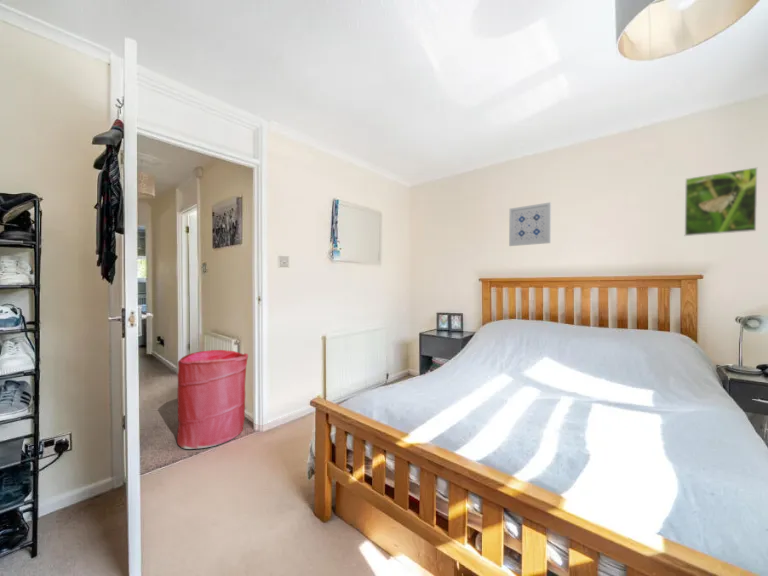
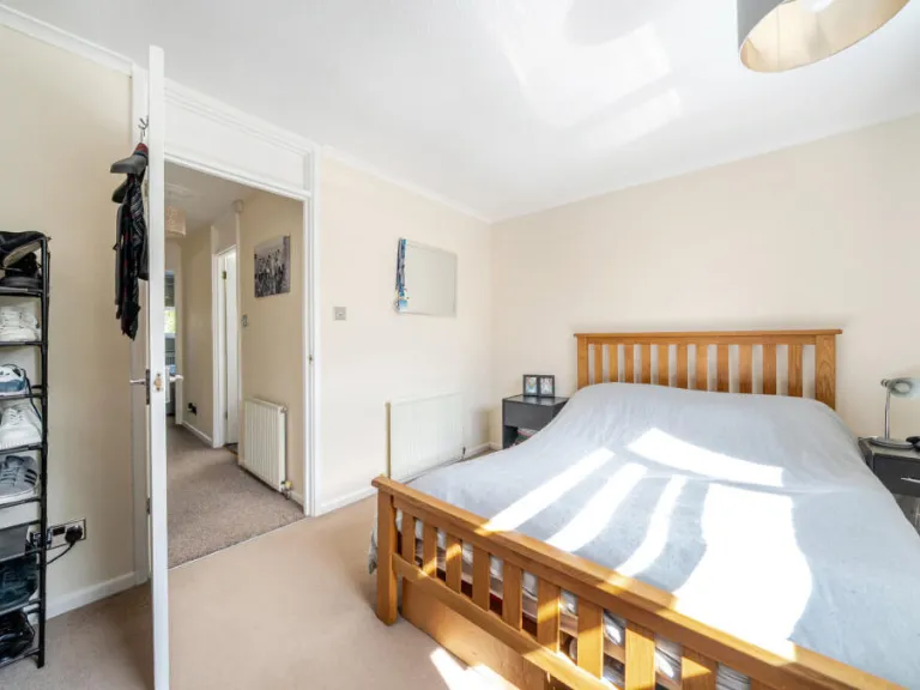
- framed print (718, 203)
- laundry hamper (214, 393)
- wall art (529, 225)
